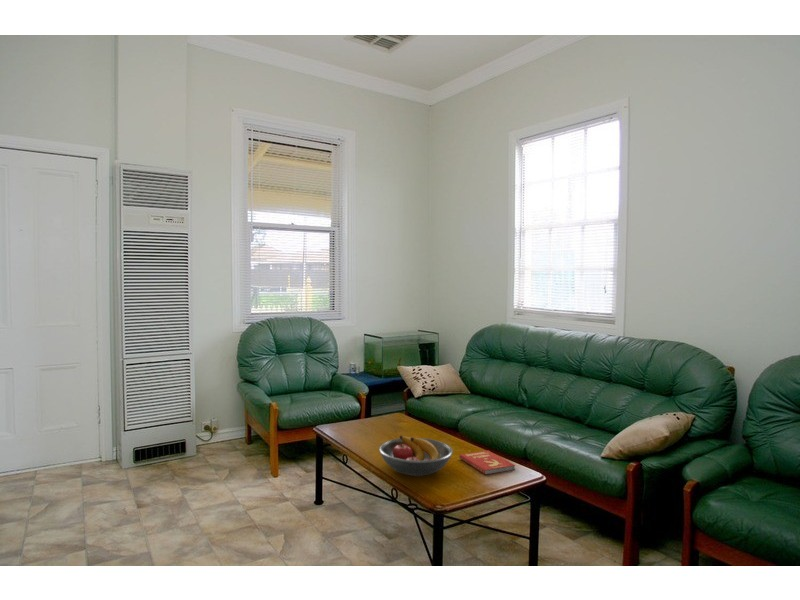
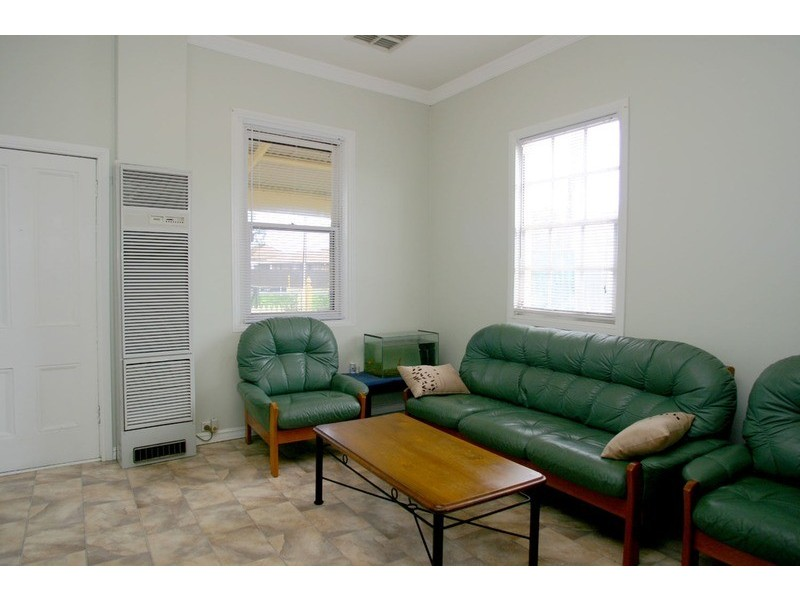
- book (486, 461)
- fruit bowl (415, 456)
